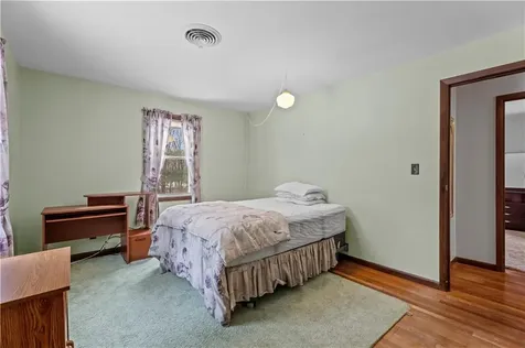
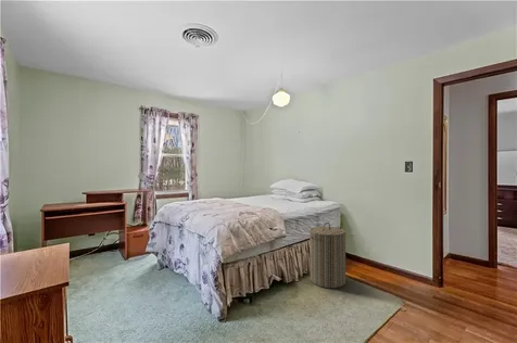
+ laundry hamper (327, 251)
